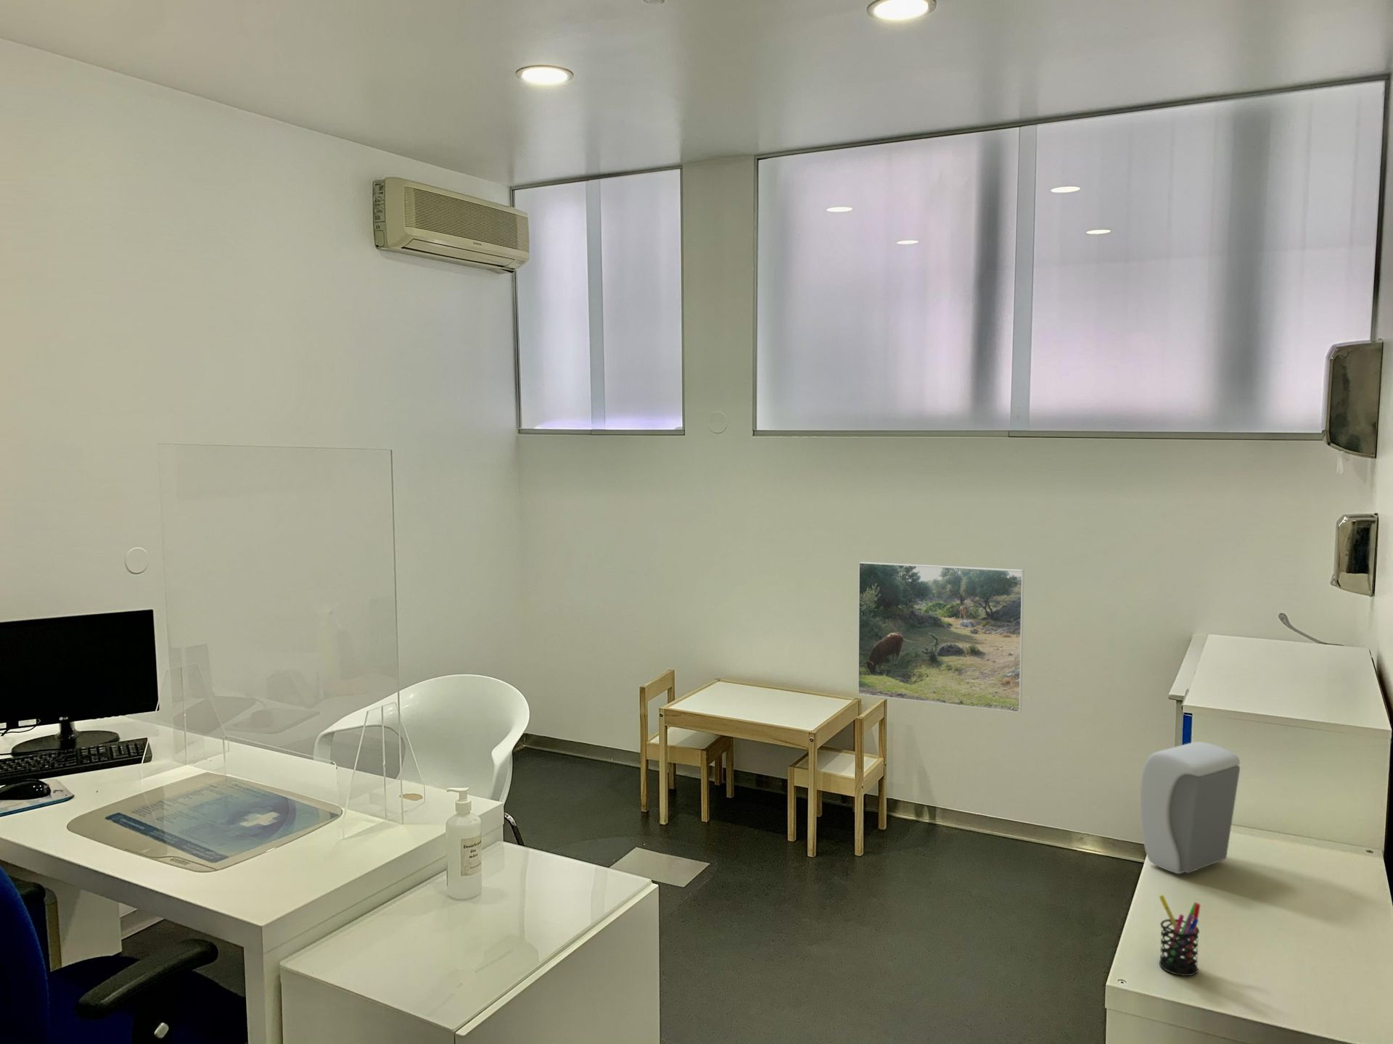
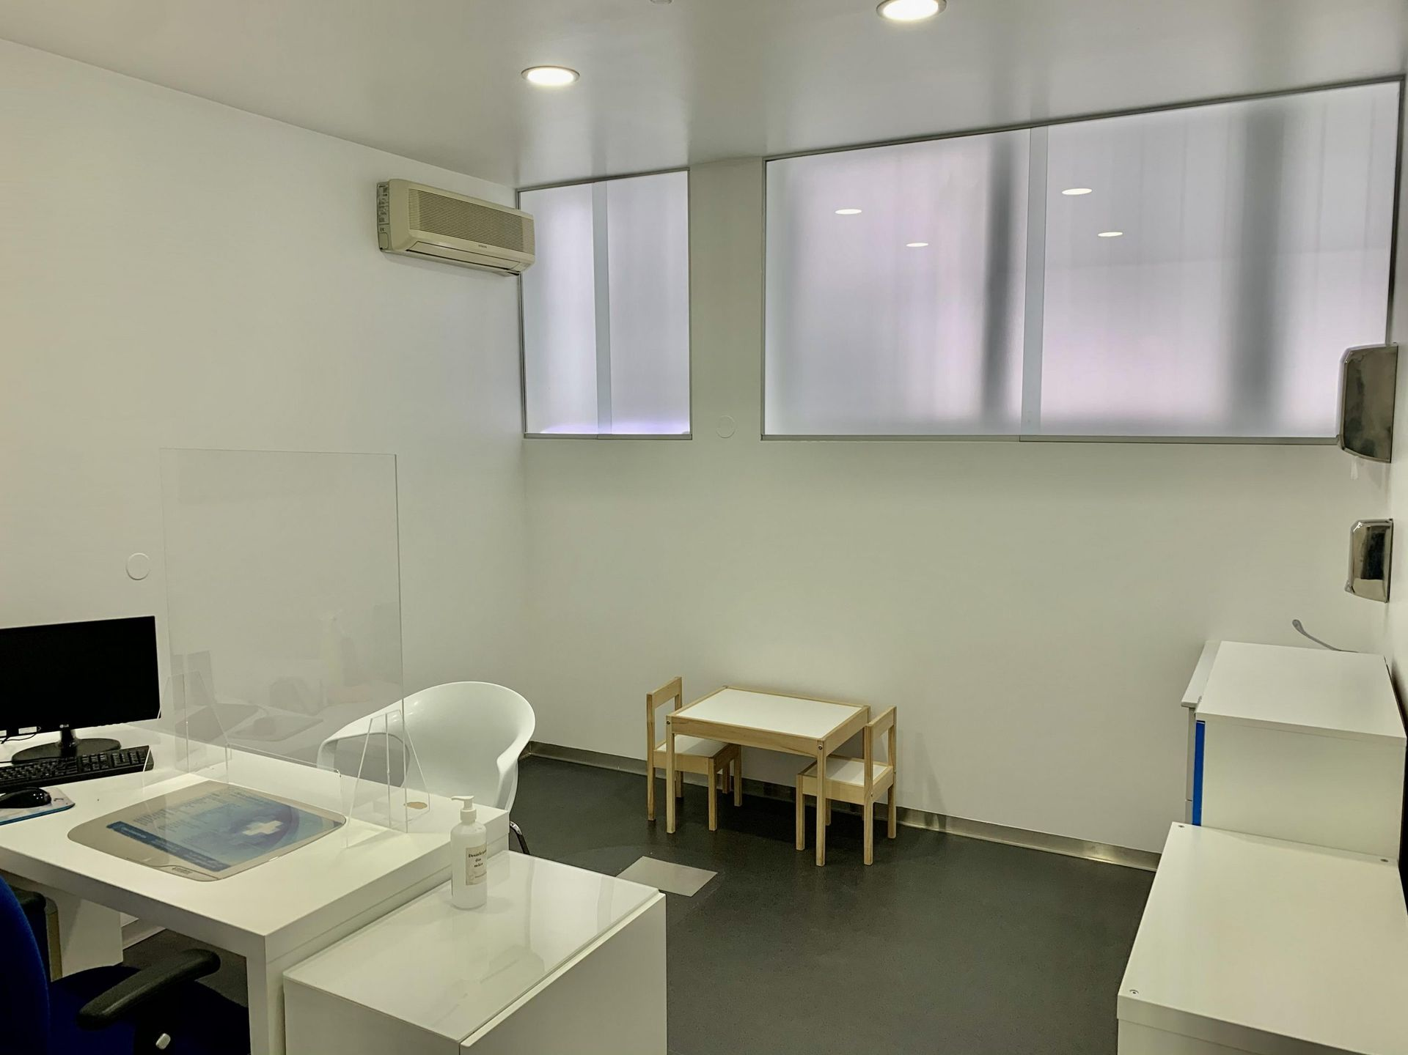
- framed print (938, 634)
- pen holder (1184, 932)
- soap dispenser (1189, 806)
